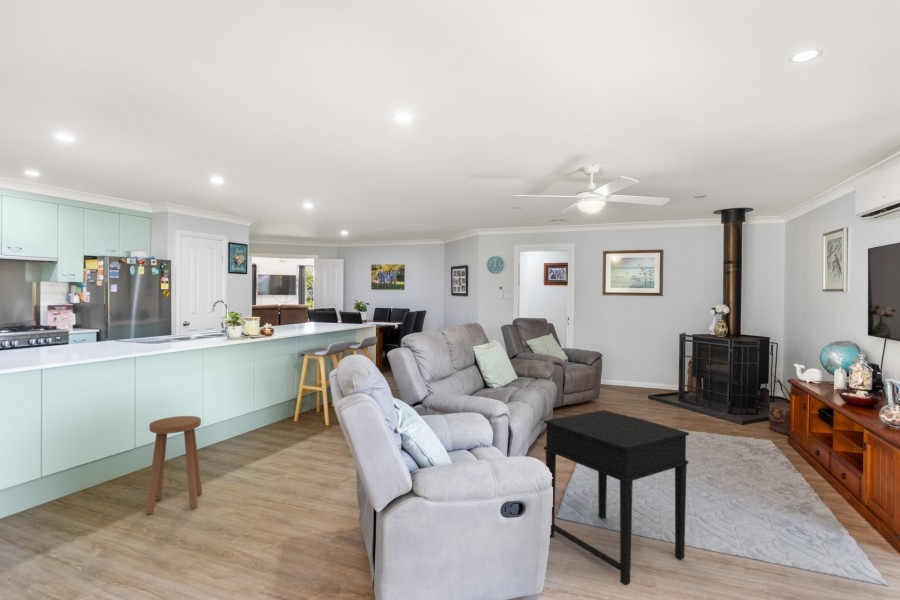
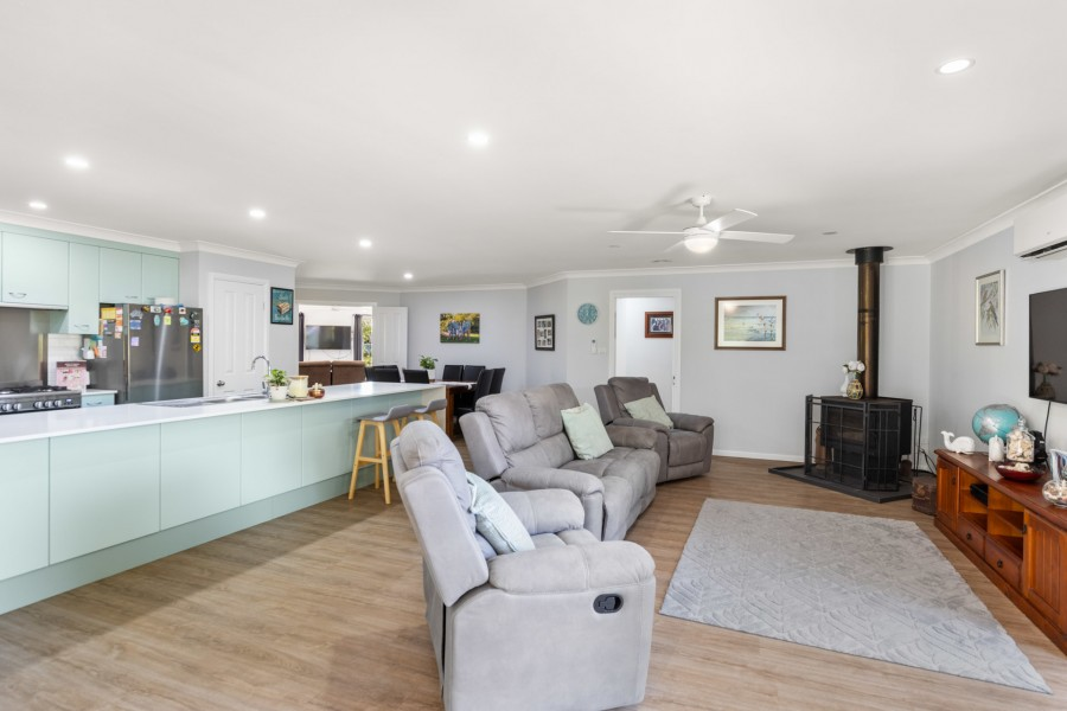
- side table (620, 485)
- stool (186, 462)
